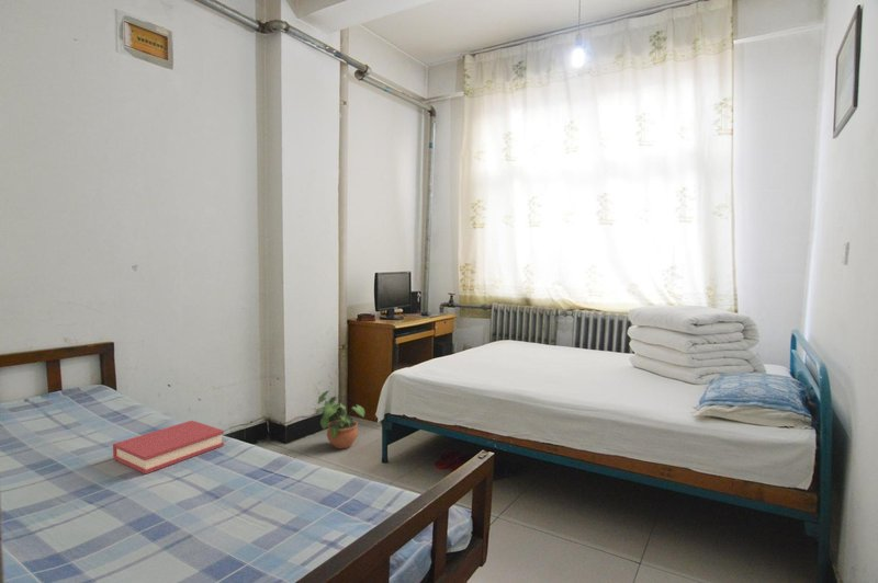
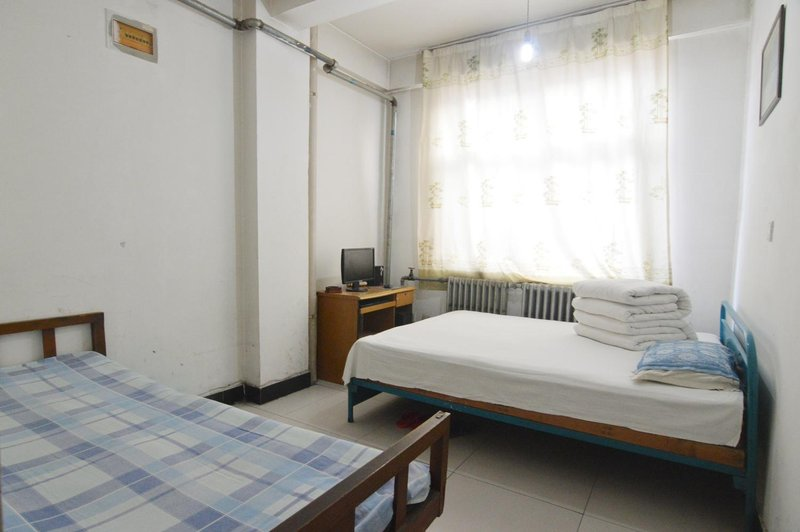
- hardback book (170, 444)
- potted plant (336, 418)
